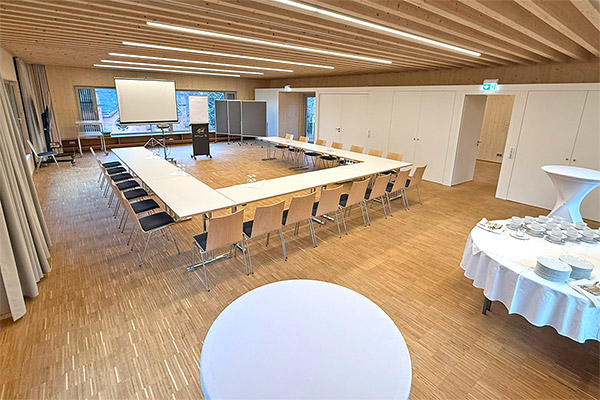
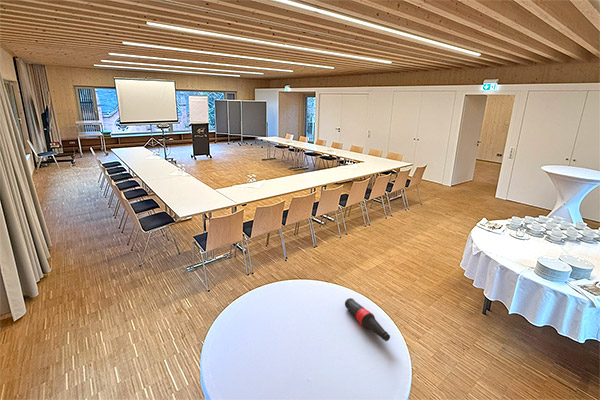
+ bottle (365, 318)
